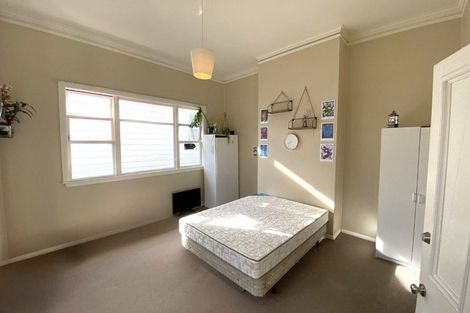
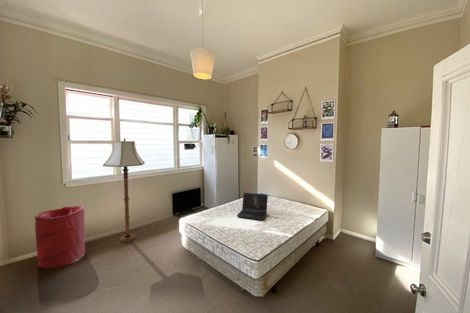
+ laundry hamper (62, 233)
+ laptop computer (252, 205)
+ floor lamp (126, 189)
